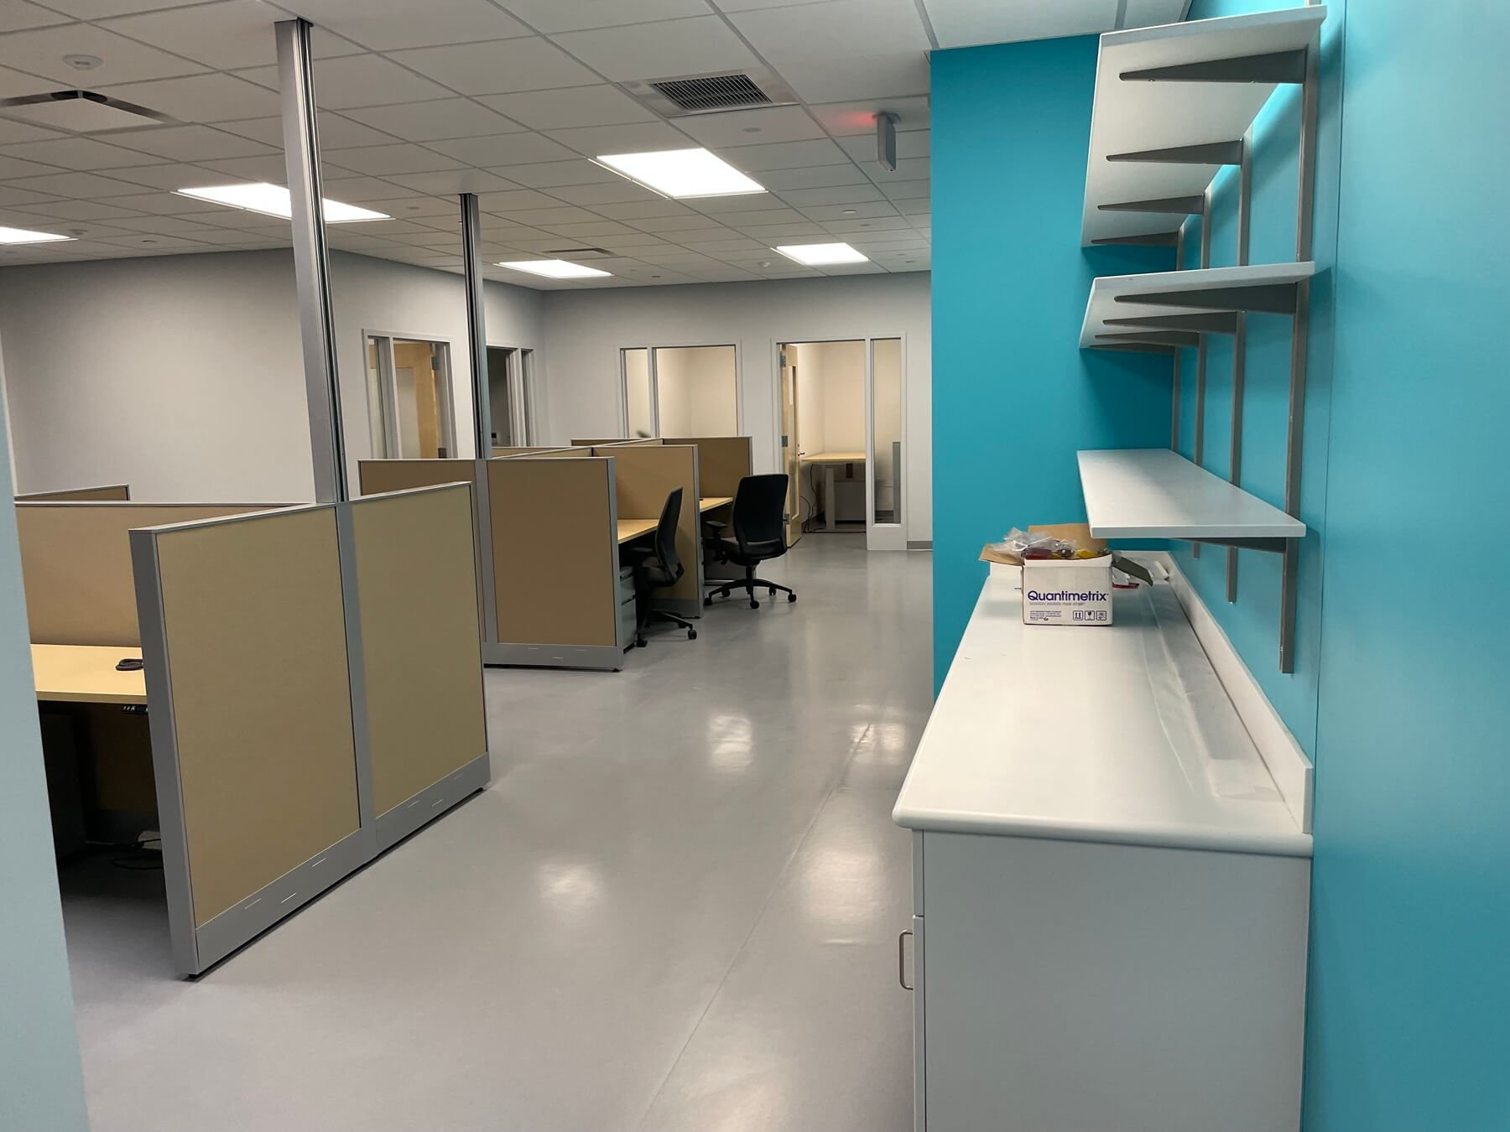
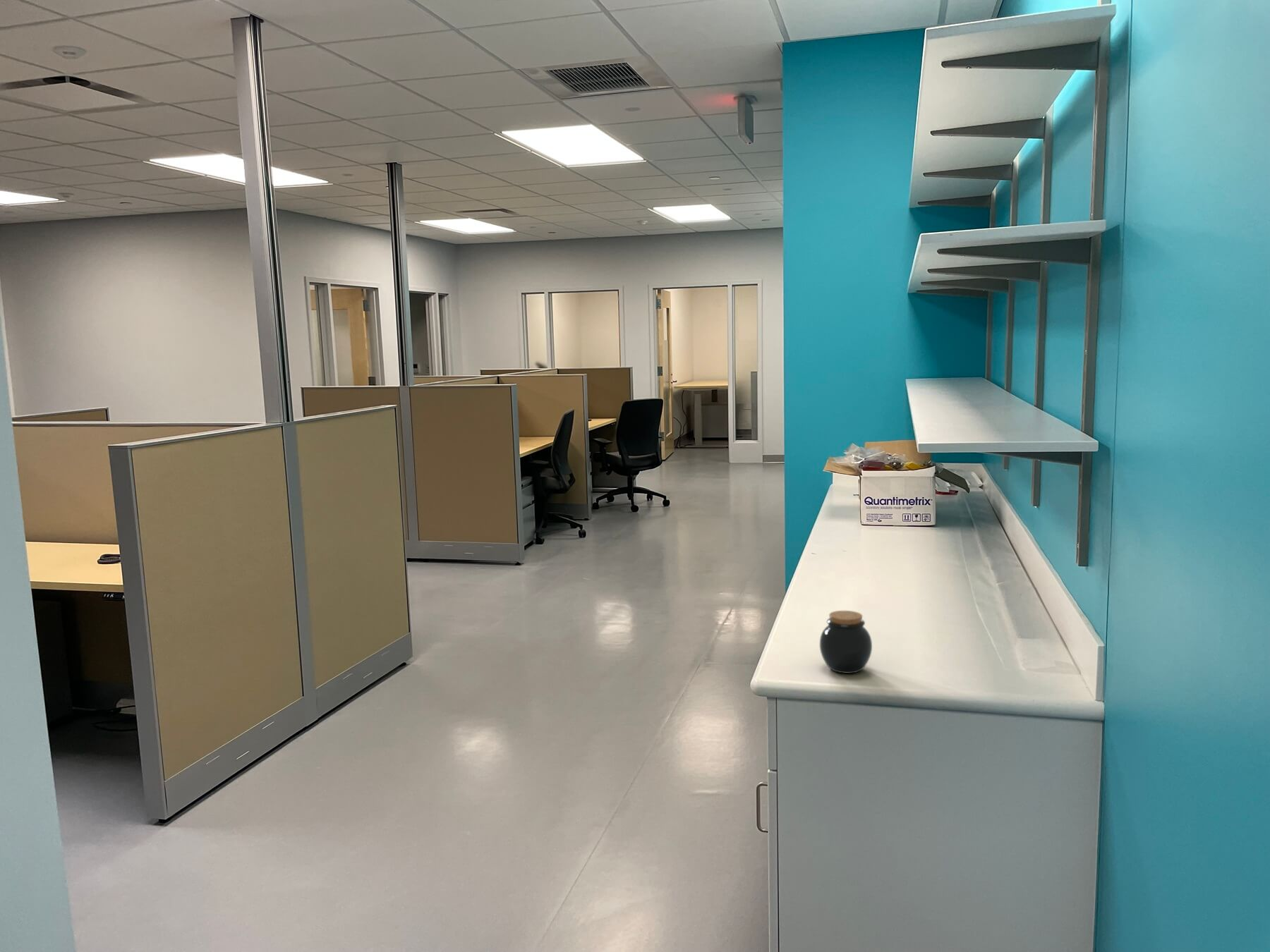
+ jar (845, 641)
